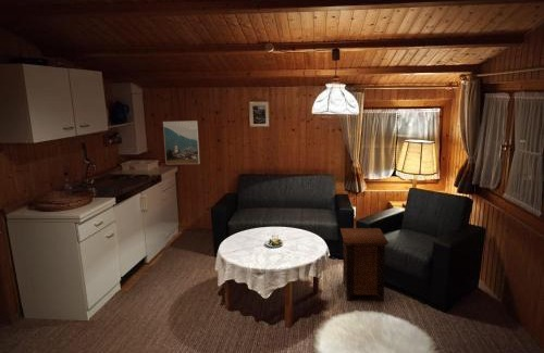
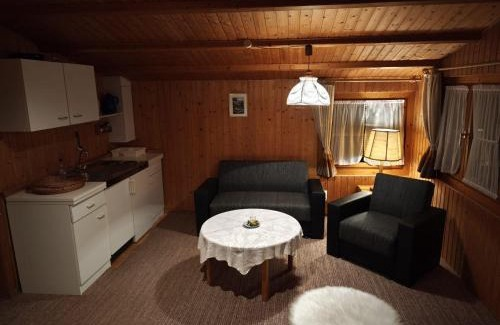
- nightstand (362, 263)
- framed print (181, 142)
